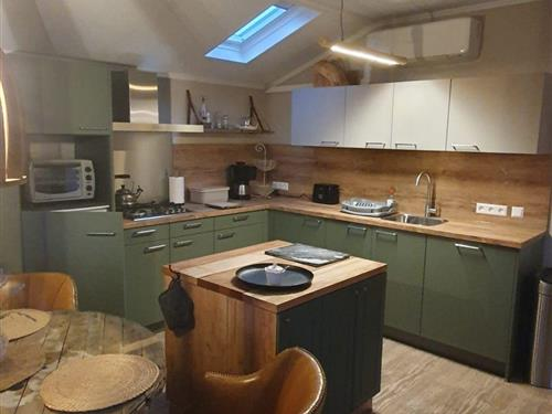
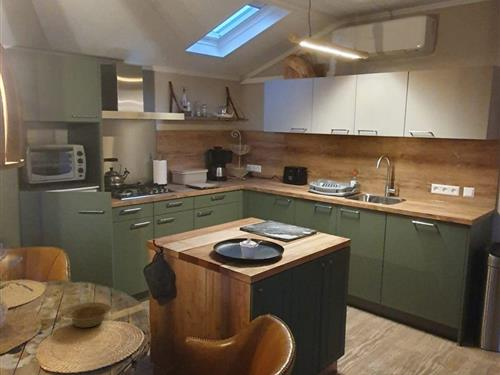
+ bowl (88, 316)
